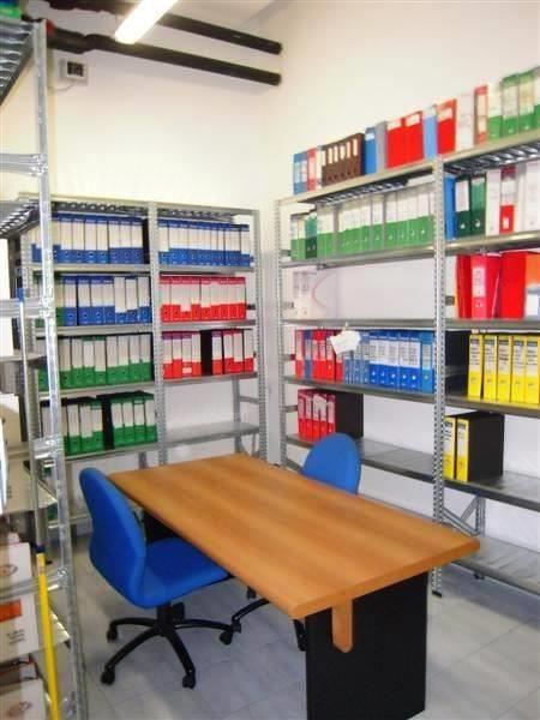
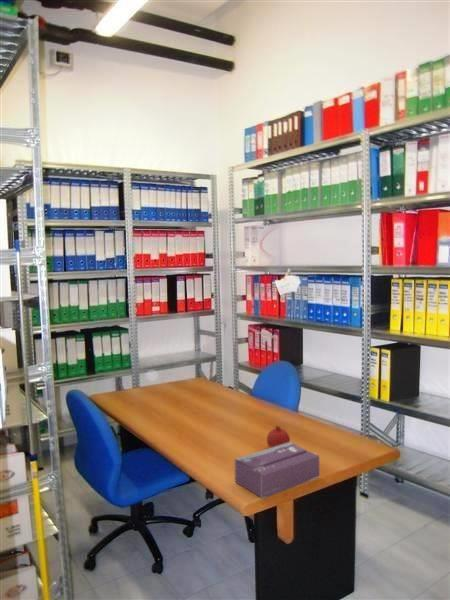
+ tissue box (277, 467)
+ fruit (278, 437)
